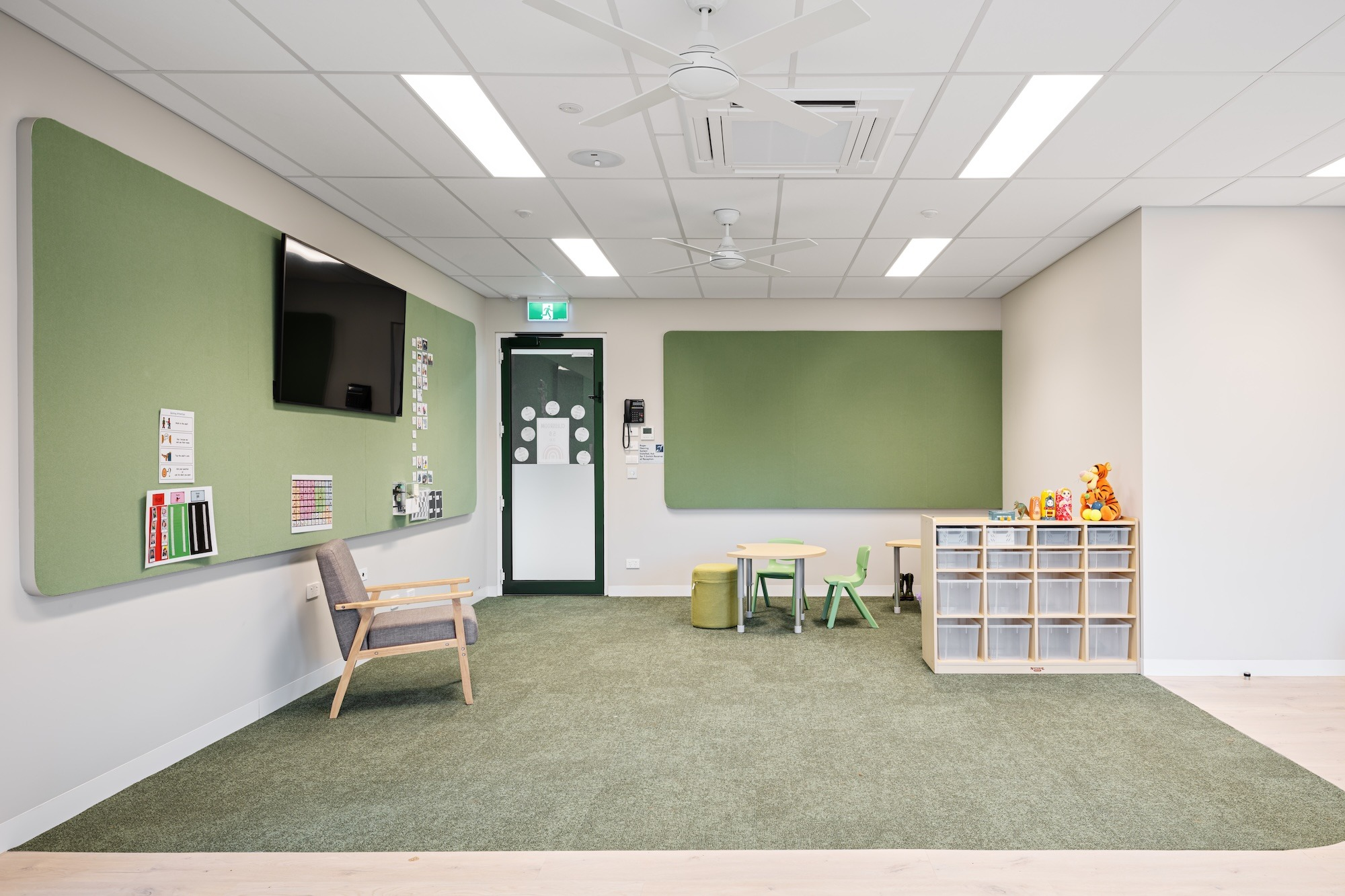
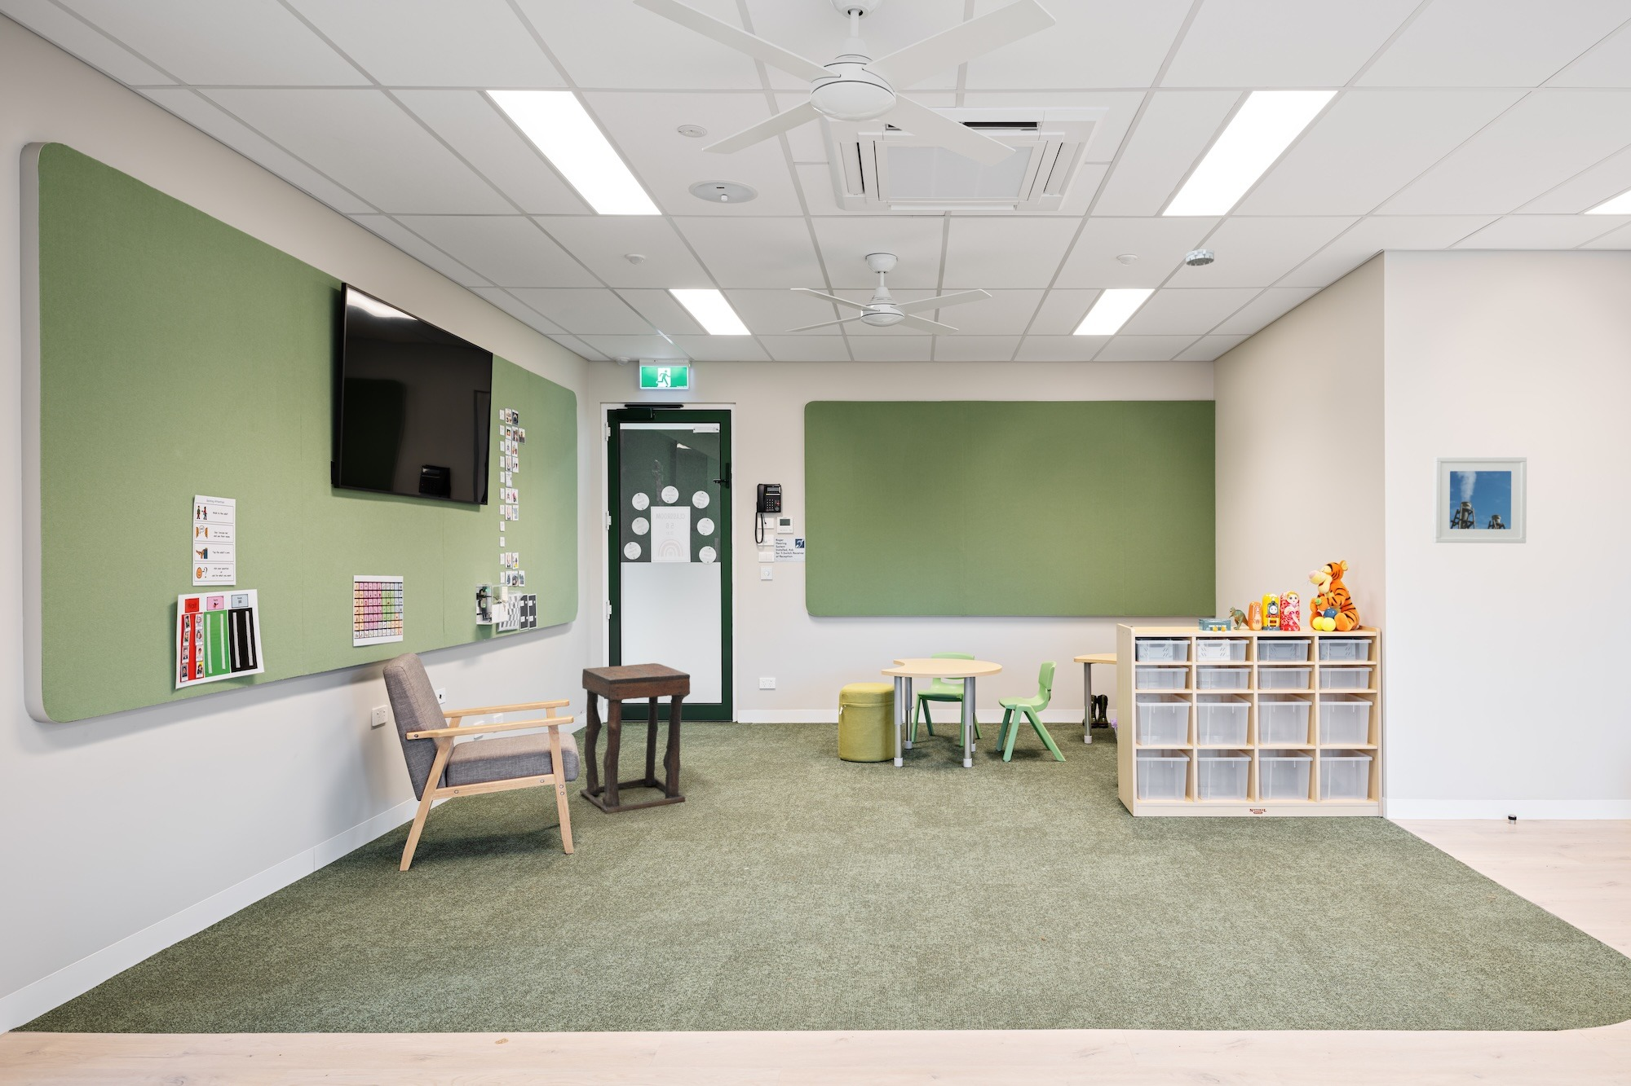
+ side table (621, 732)
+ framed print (1479, 499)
+ smoke detector (1199, 257)
